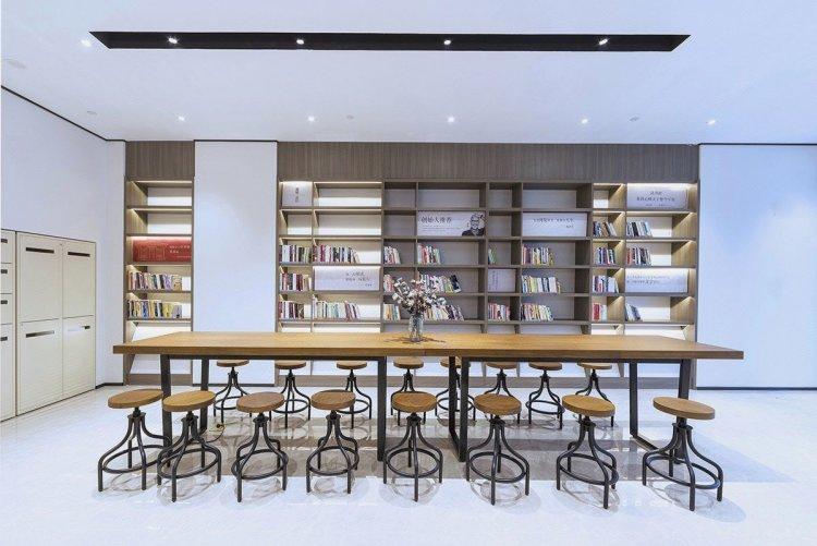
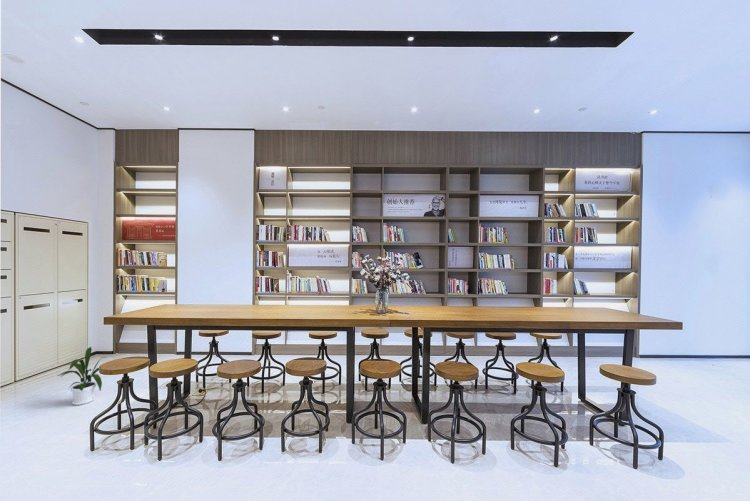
+ house plant (83, 376)
